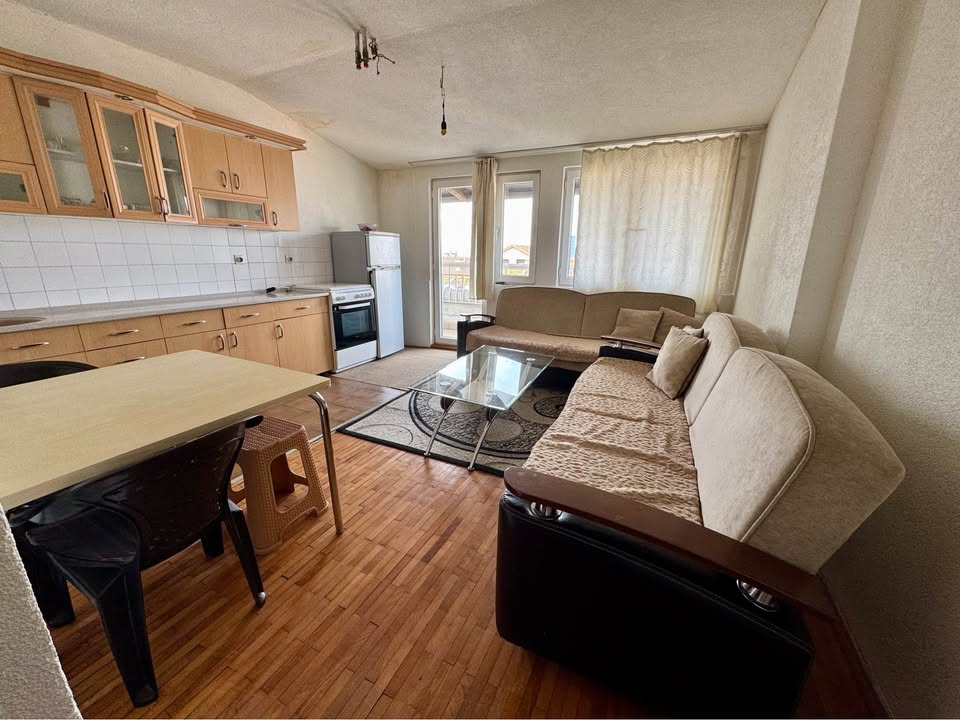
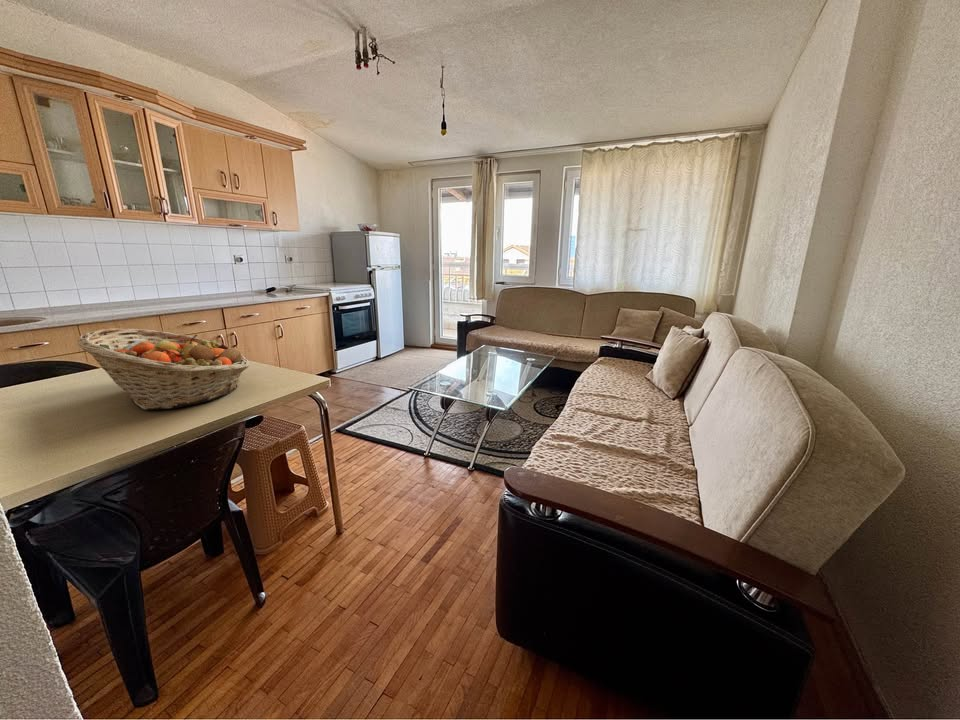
+ fruit basket (174, 360)
